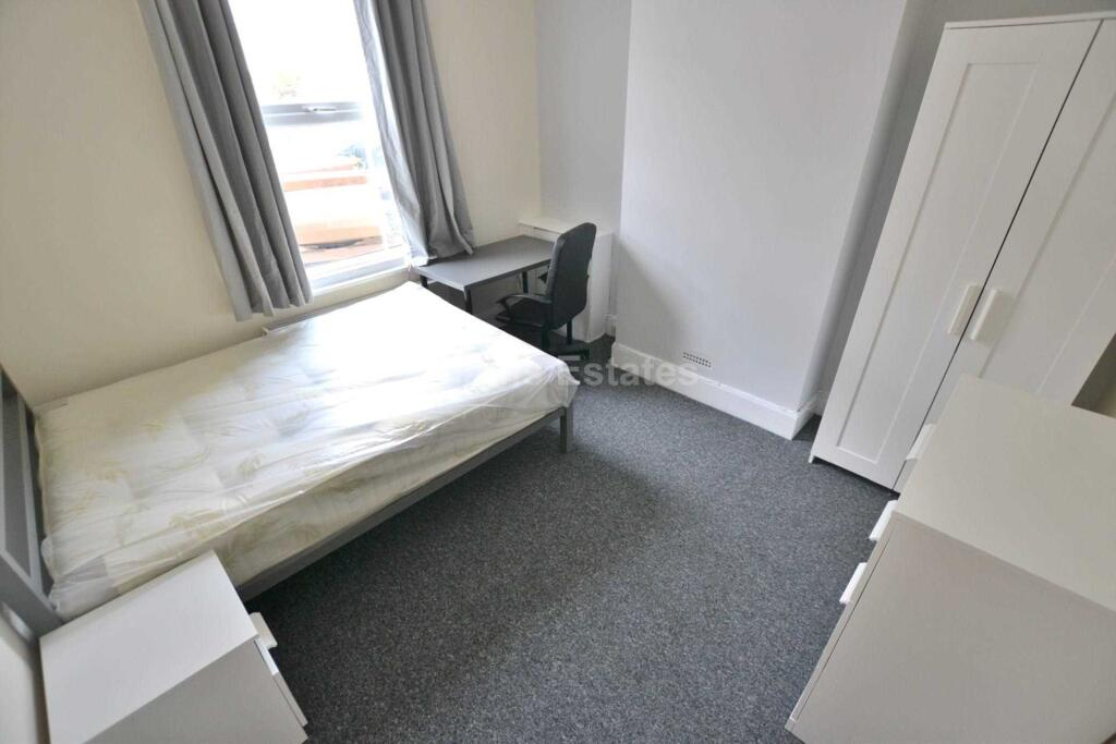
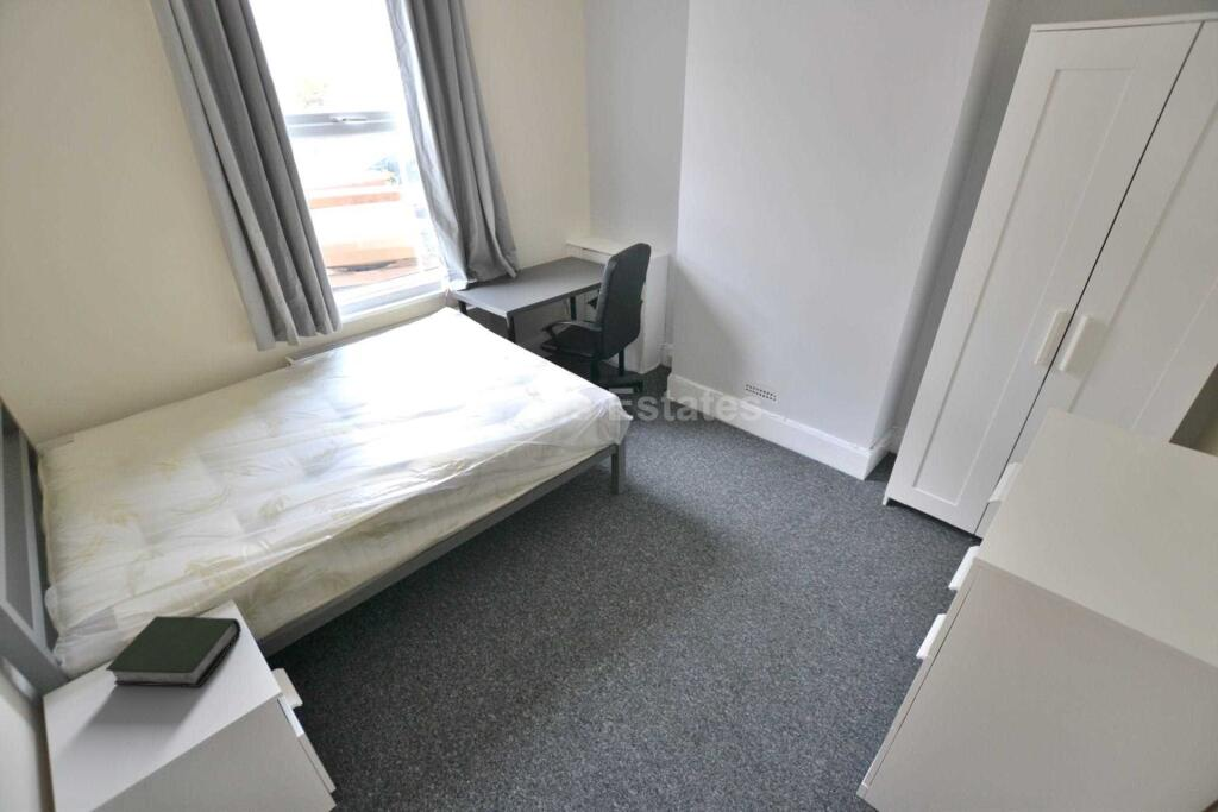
+ book (177, 648)
